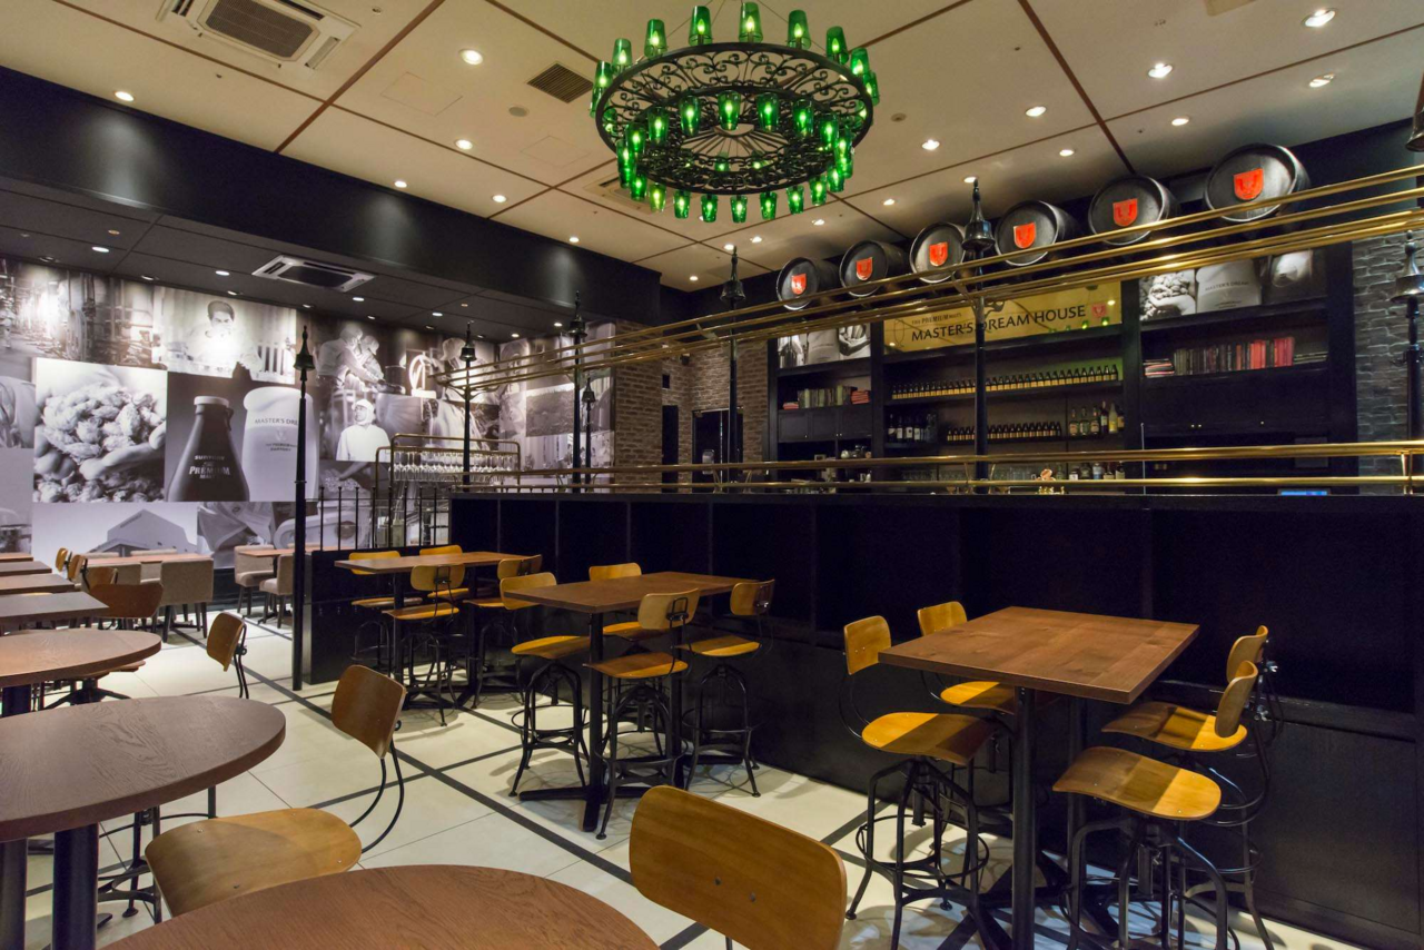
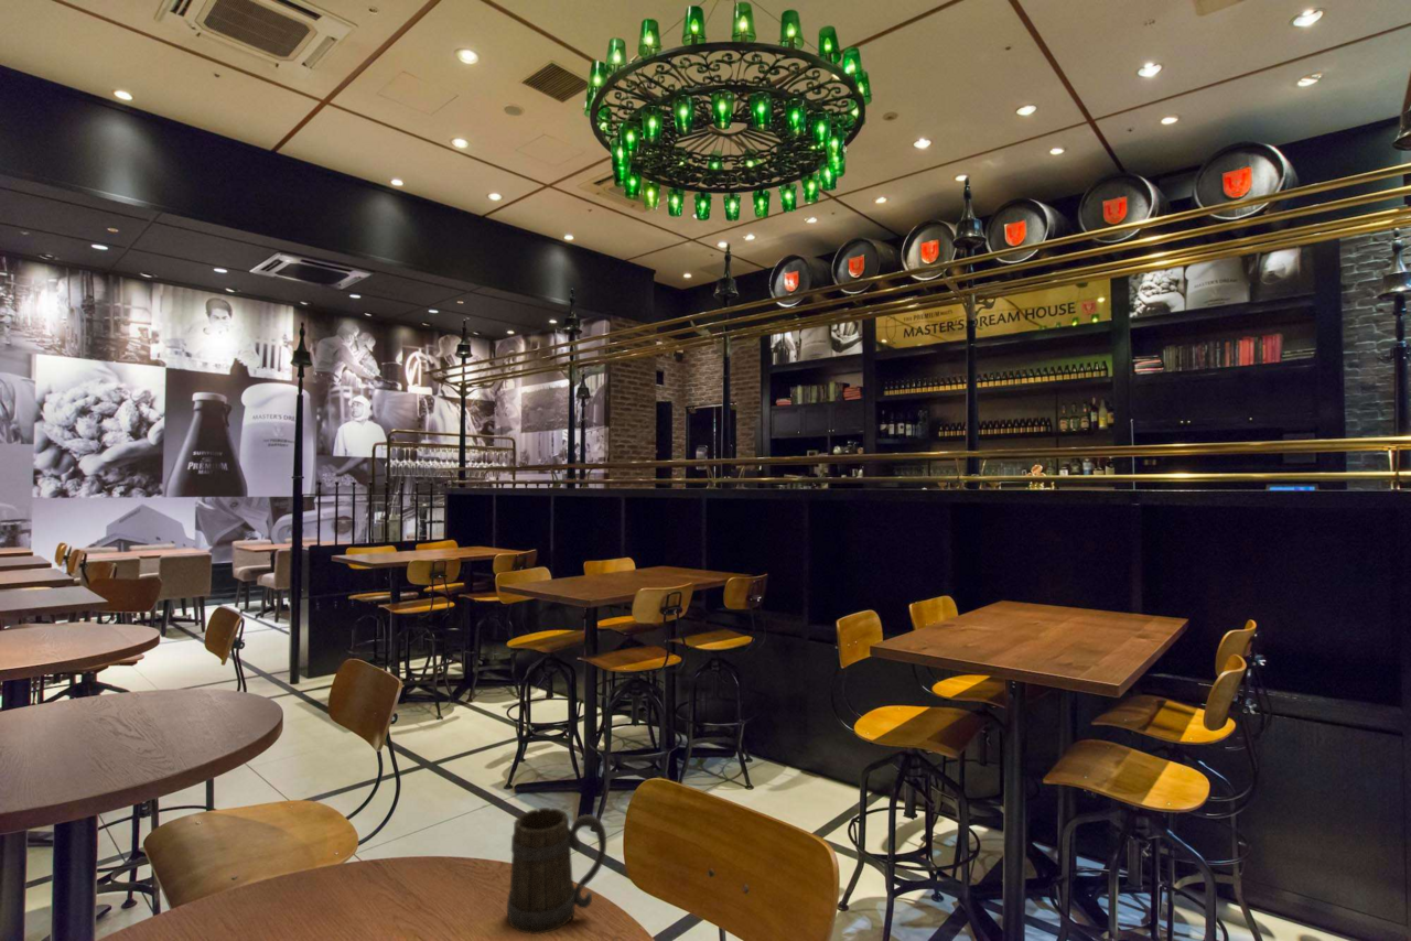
+ beer mug (557, 865)
